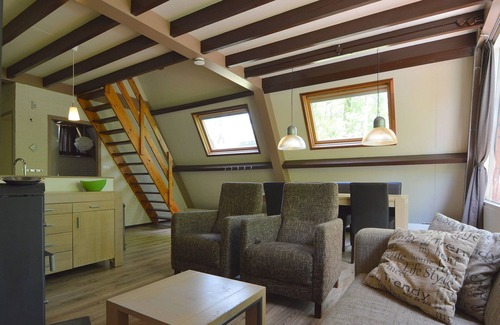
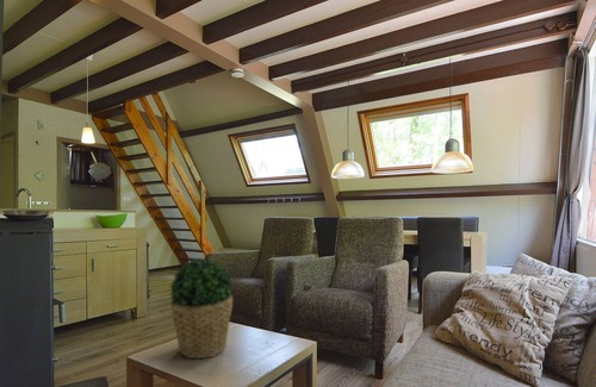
+ potted plant (201, 304)
